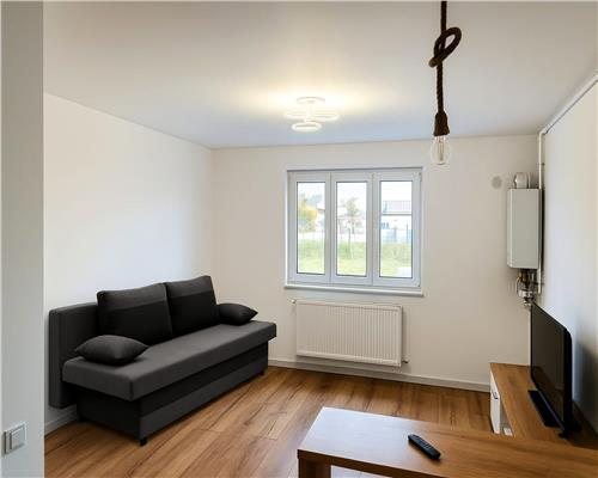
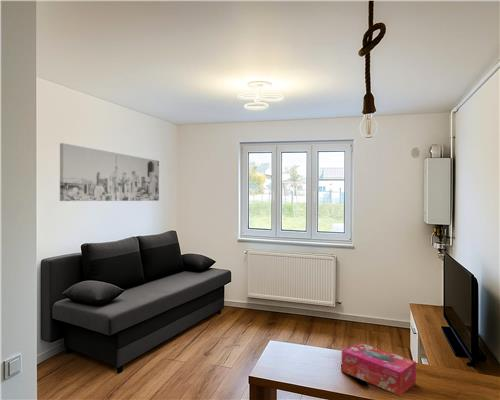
+ wall art (118, 177)
+ tissue box (377, 366)
